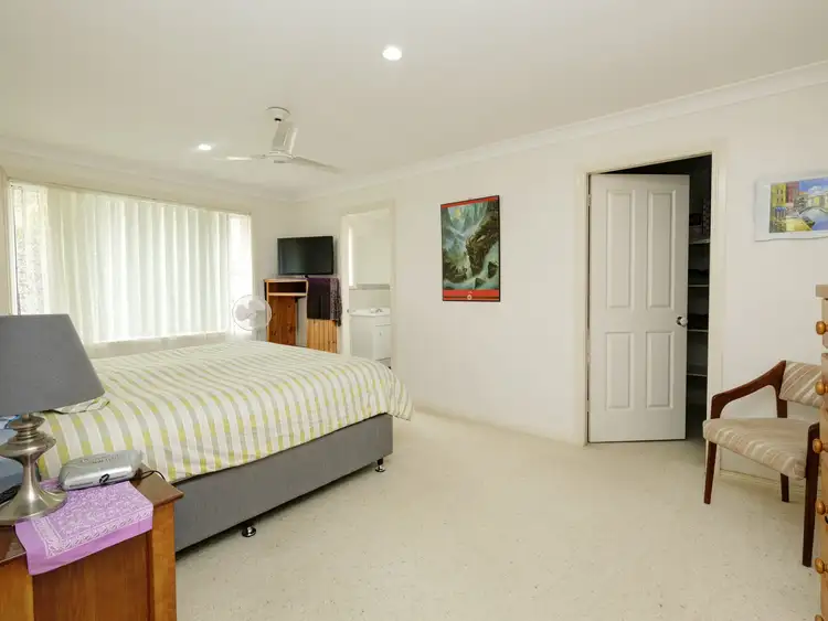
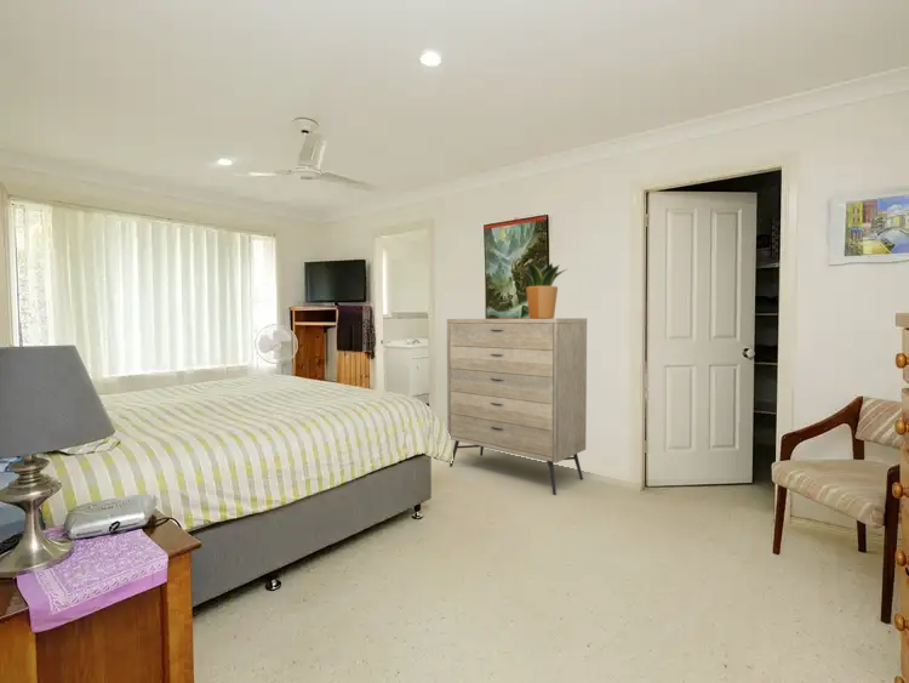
+ potted plant (544, 290)
+ dresser (513, 395)
